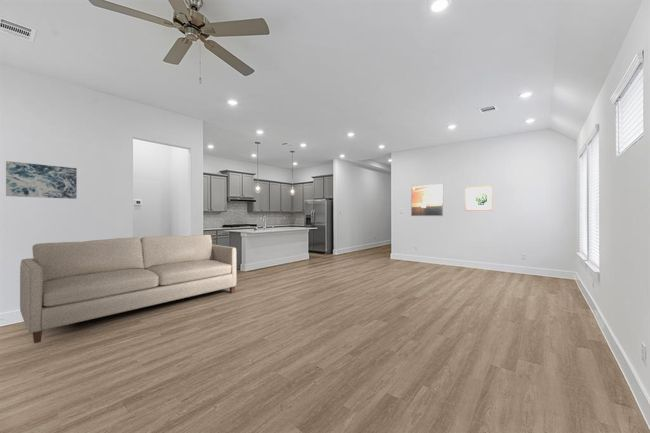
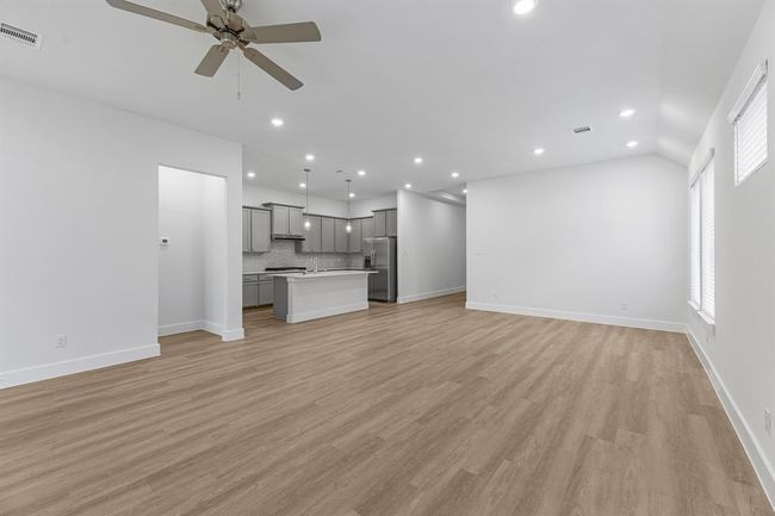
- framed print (426, 200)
- wall art (43, 181)
- sofa (146, 271)
- wall art (478, 198)
